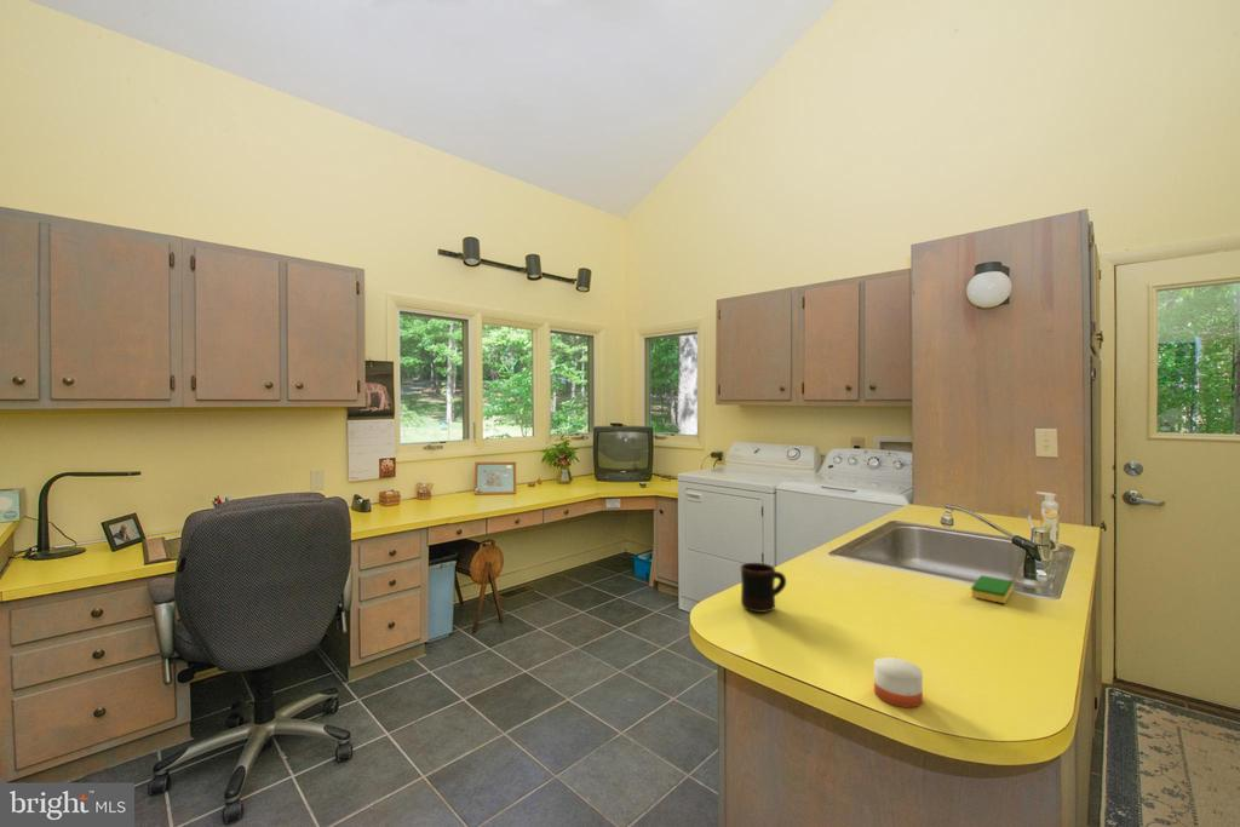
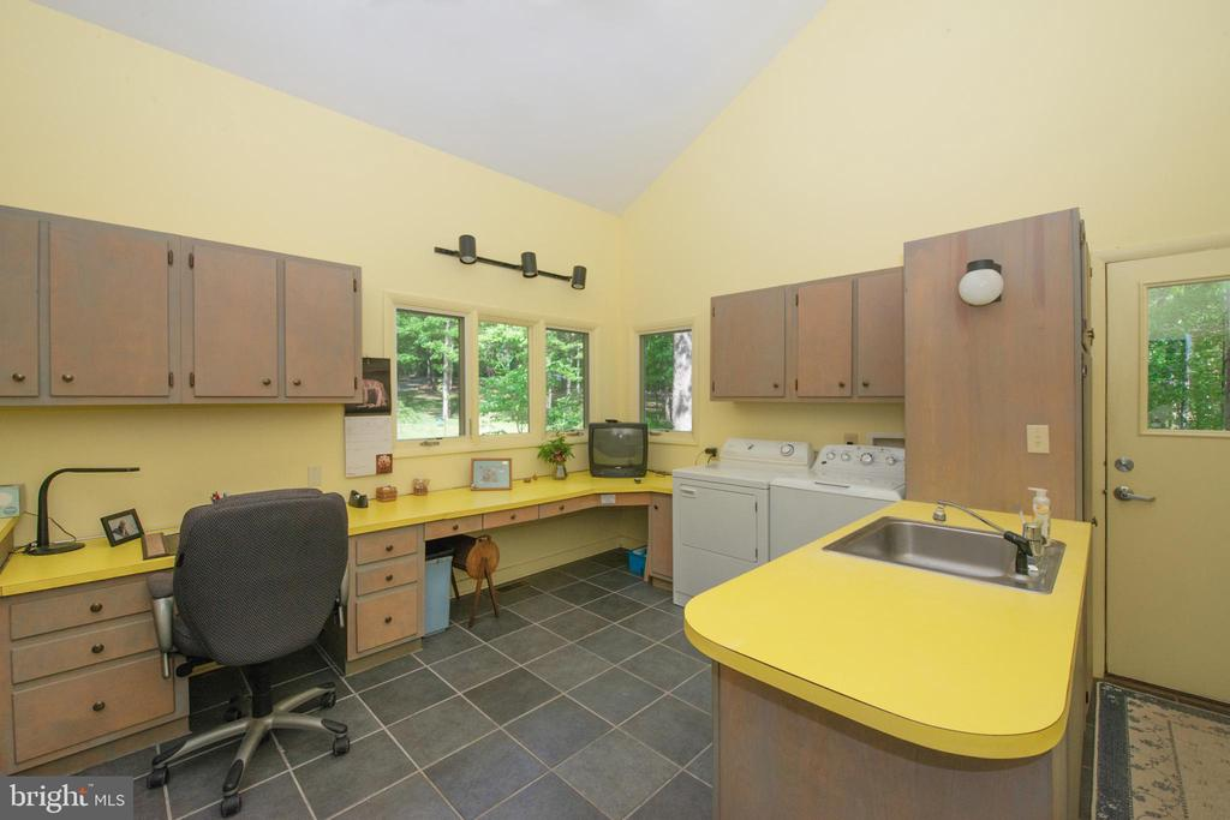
- candle (897, 666)
- dish sponge (992, 588)
- mug (764, 586)
